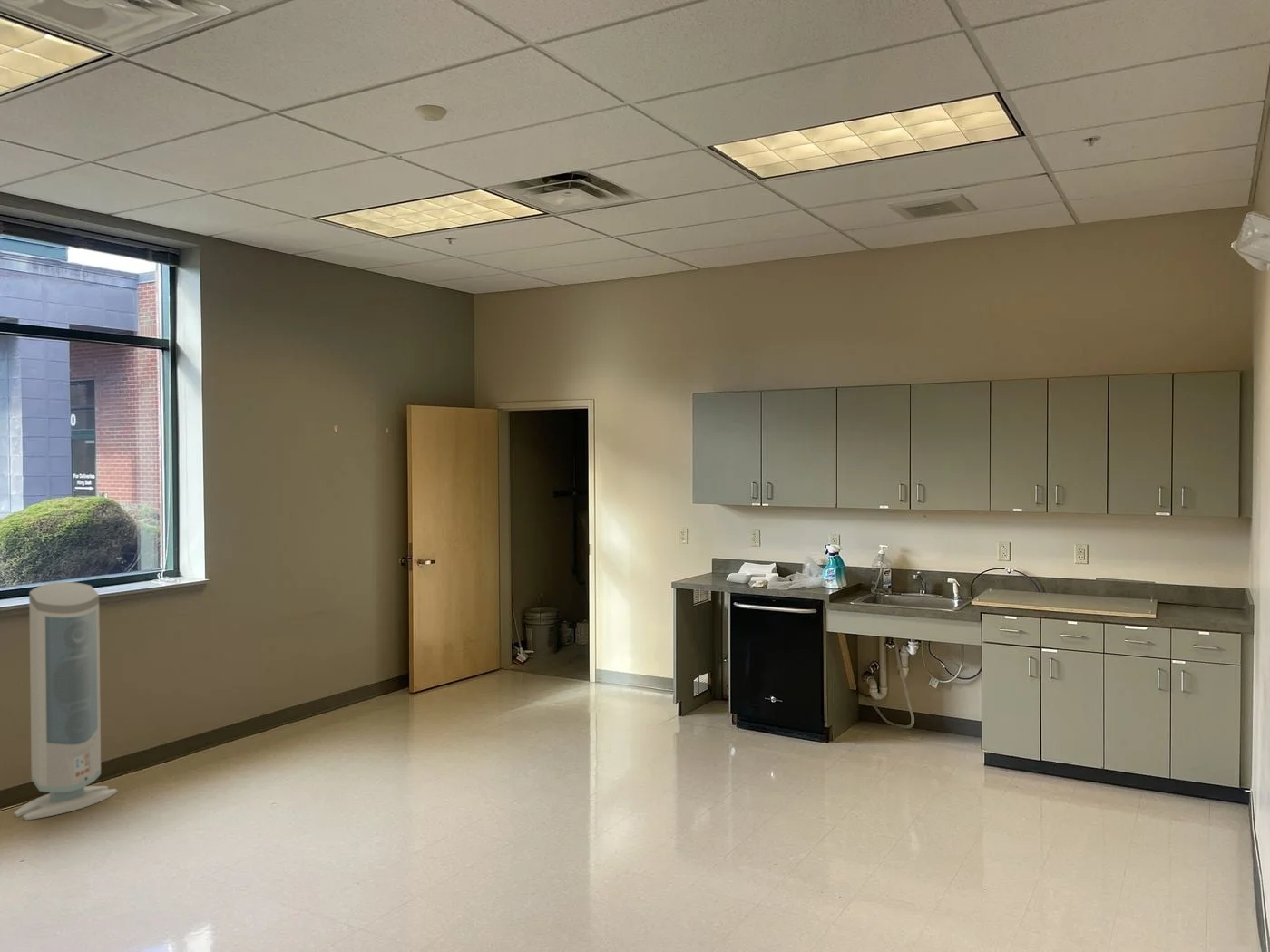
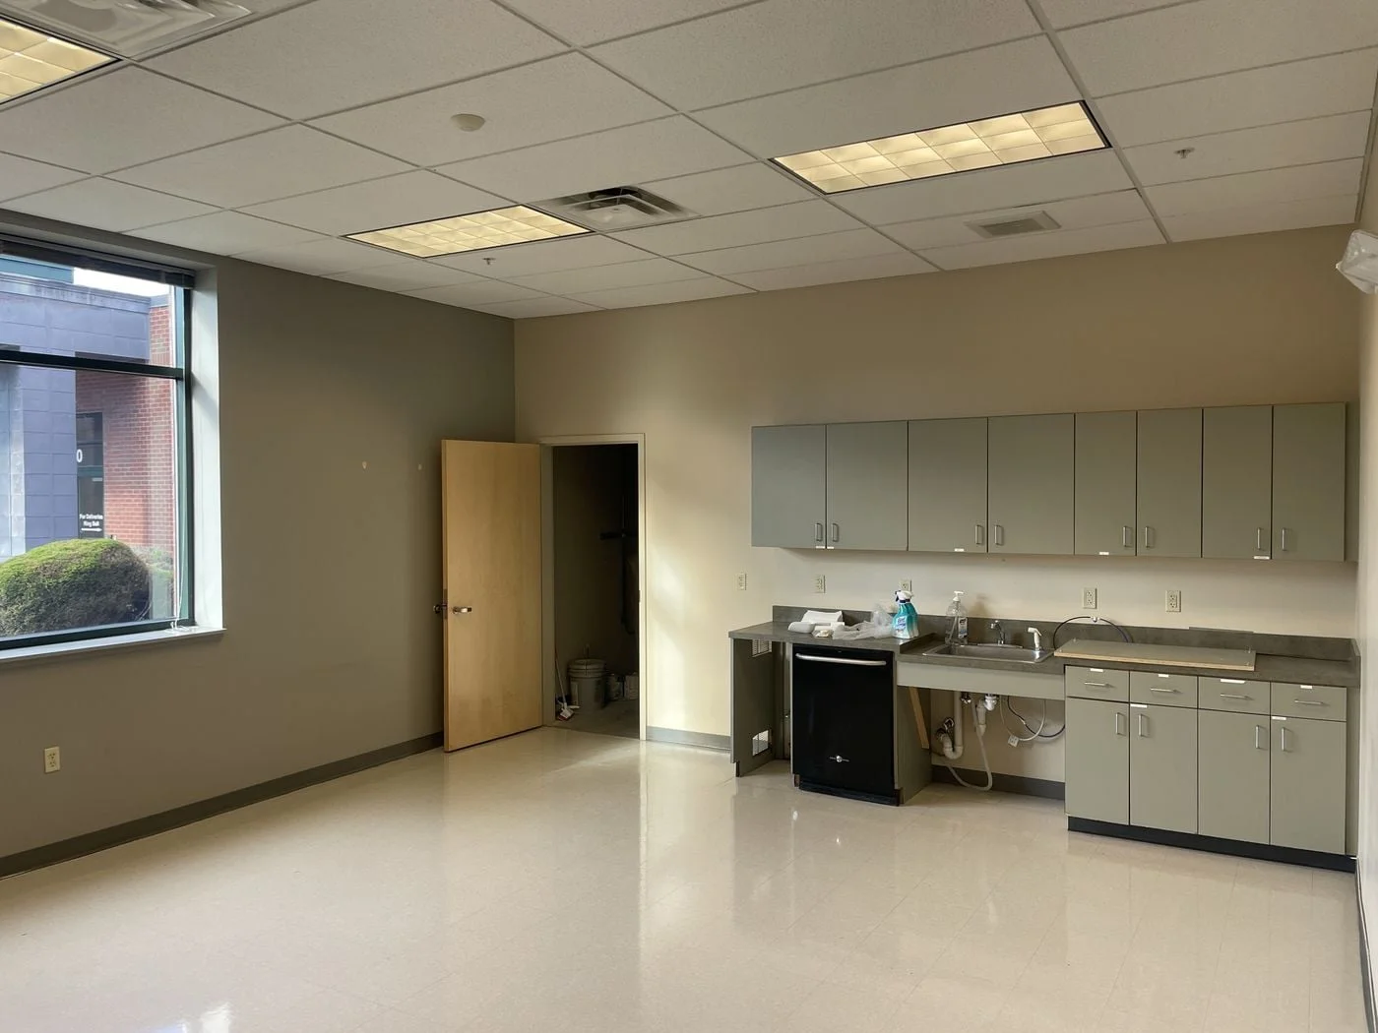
- air purifier (65, 693)
